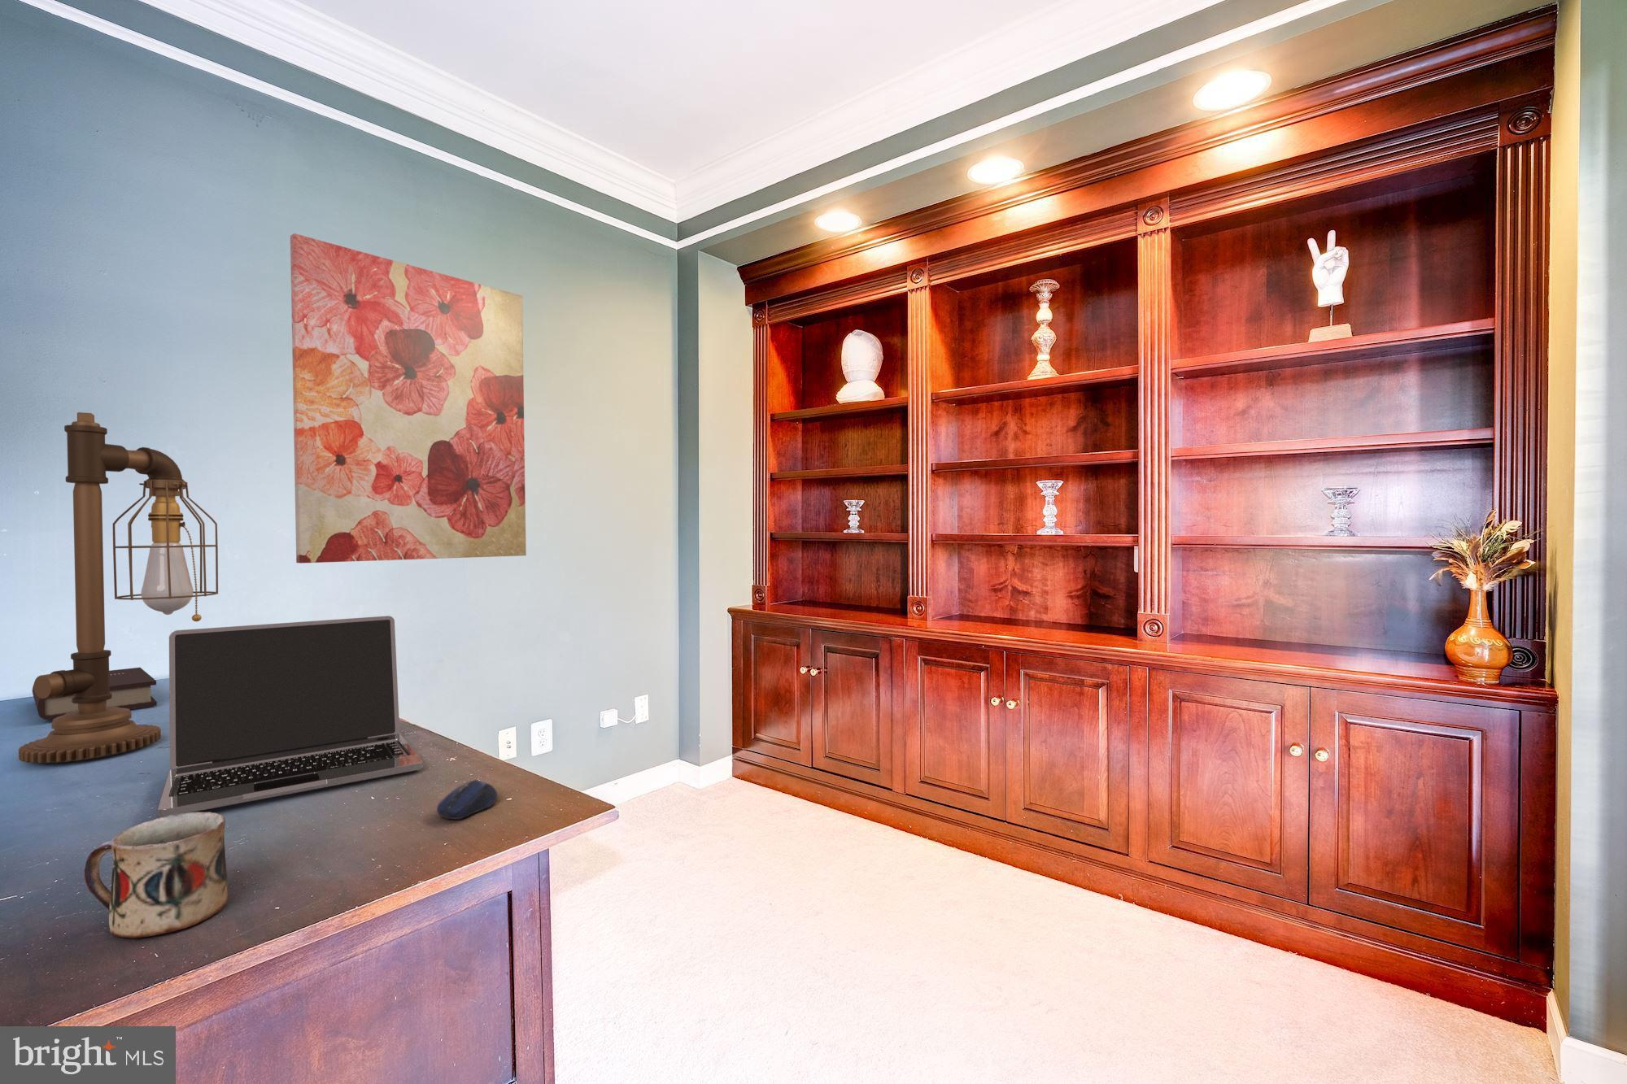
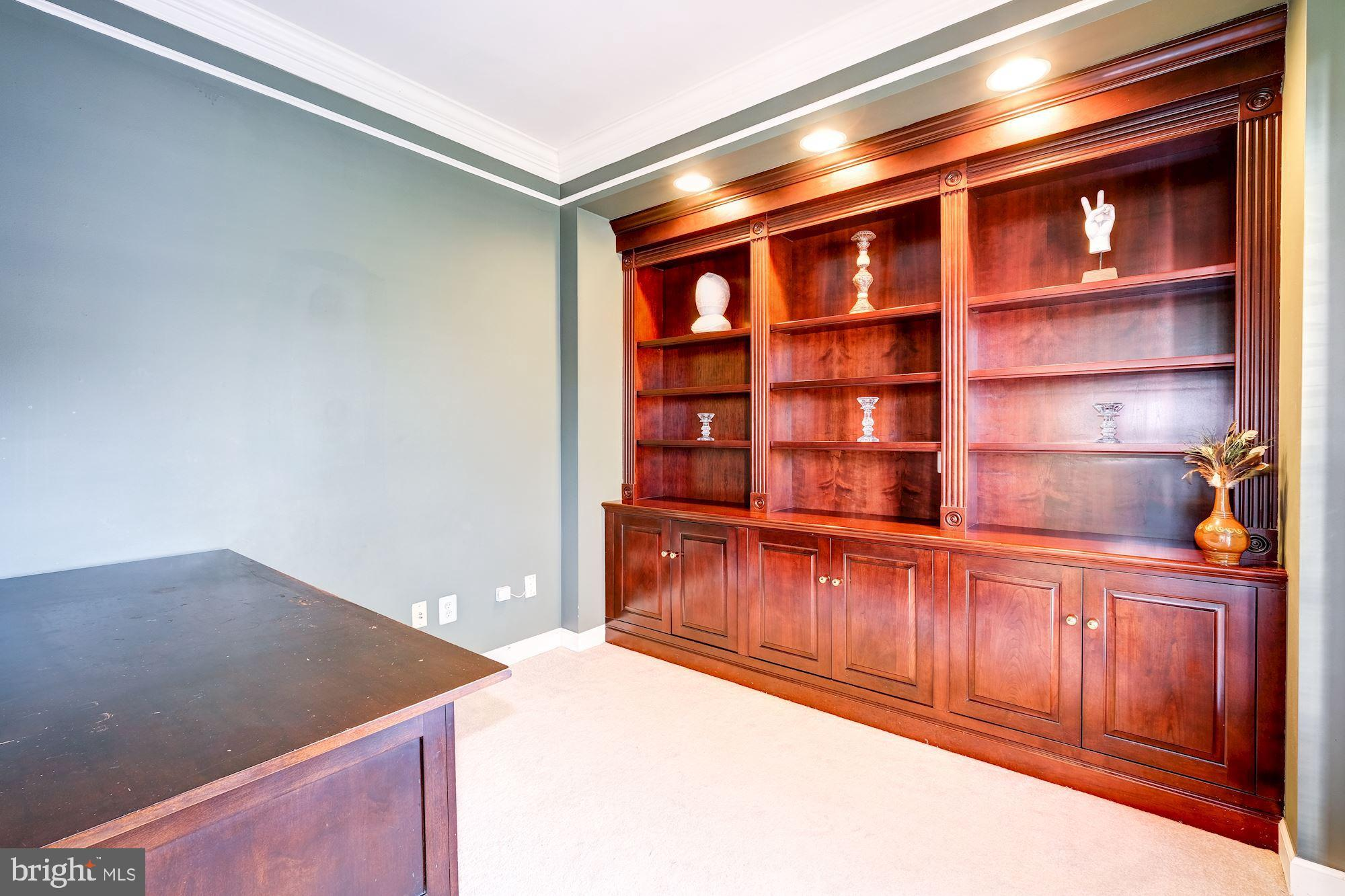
- wall art (421, 414)
- laptop (295, 700)
- mug (162, 871)
- computer mouse (468, 795)
- desk lamp (115, 580)
- book (106, 700)
